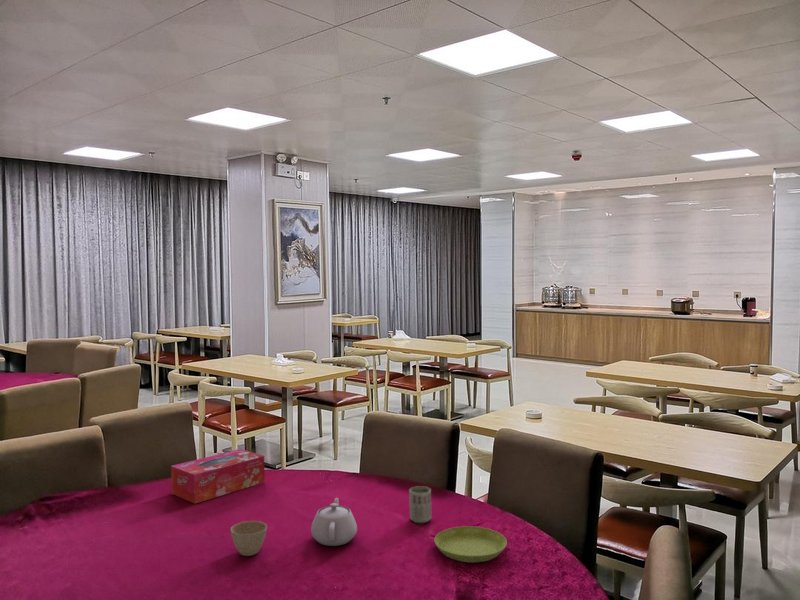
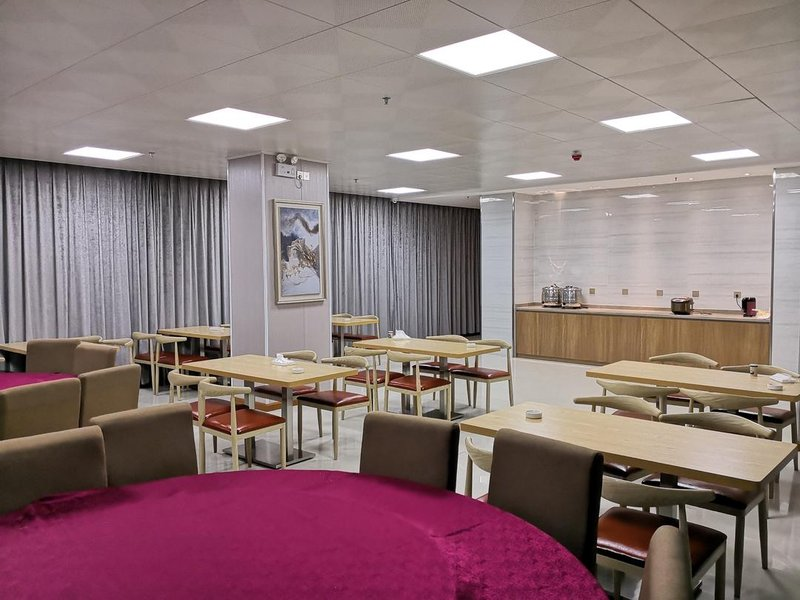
- saucer (470, 545)
- teapot (334, 521)
- tissue box (219, 474)
- cup (420, 504)
- flower pot (249, 539)
